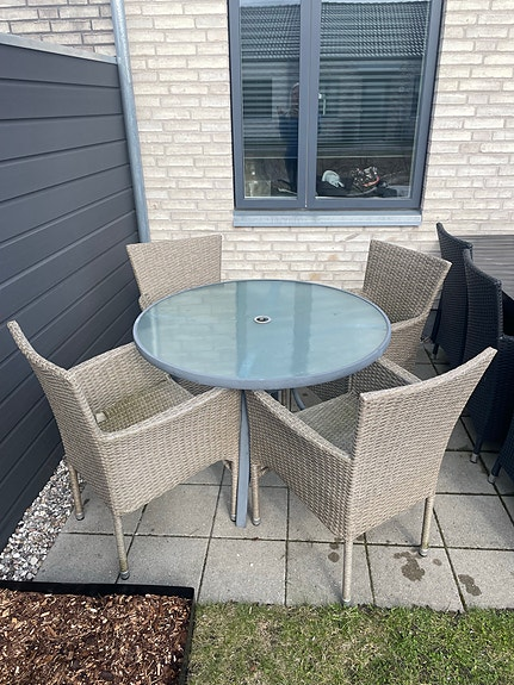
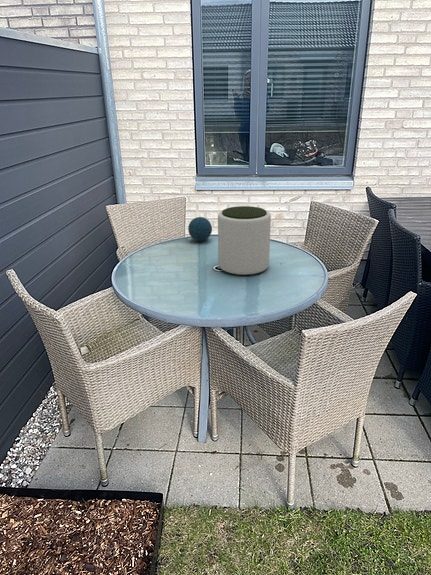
+ decorative orb (200, 228)
+ plant pot (243, 240)
